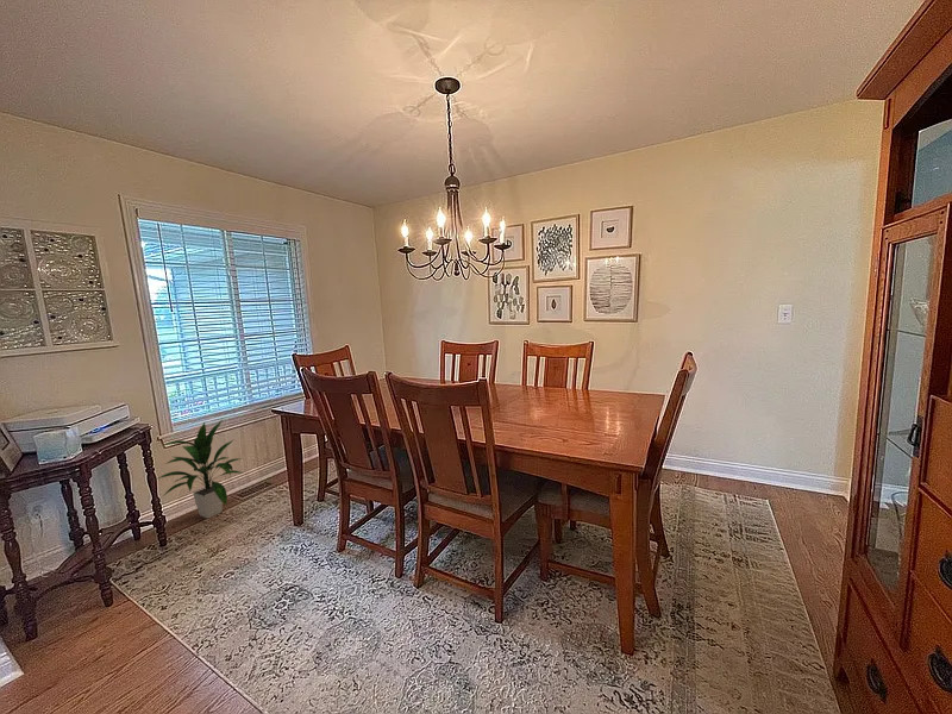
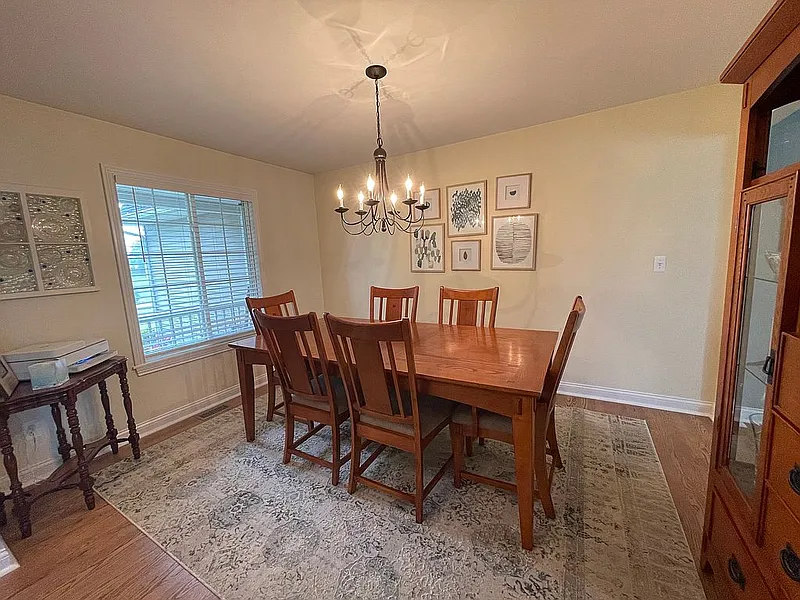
- indoor plant (203, 470)
